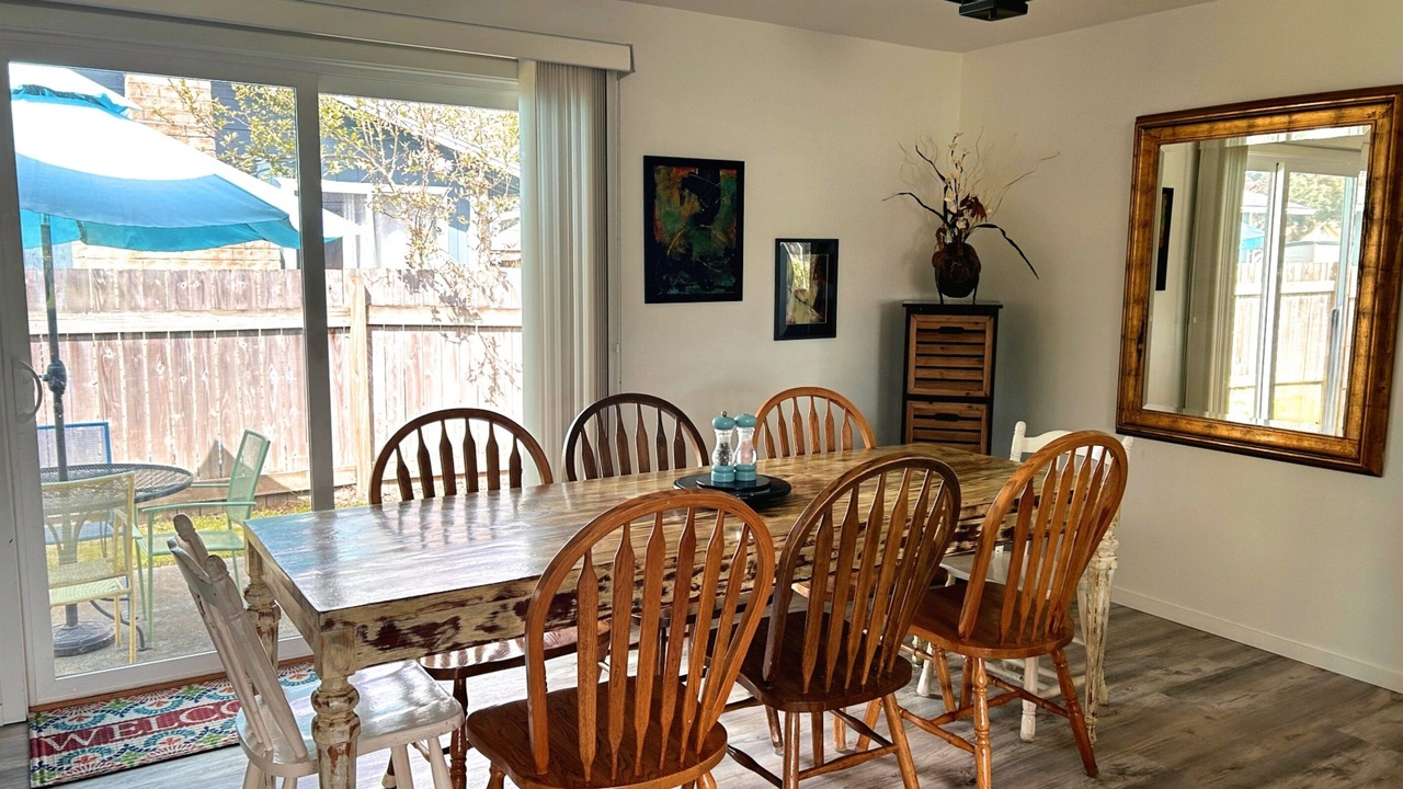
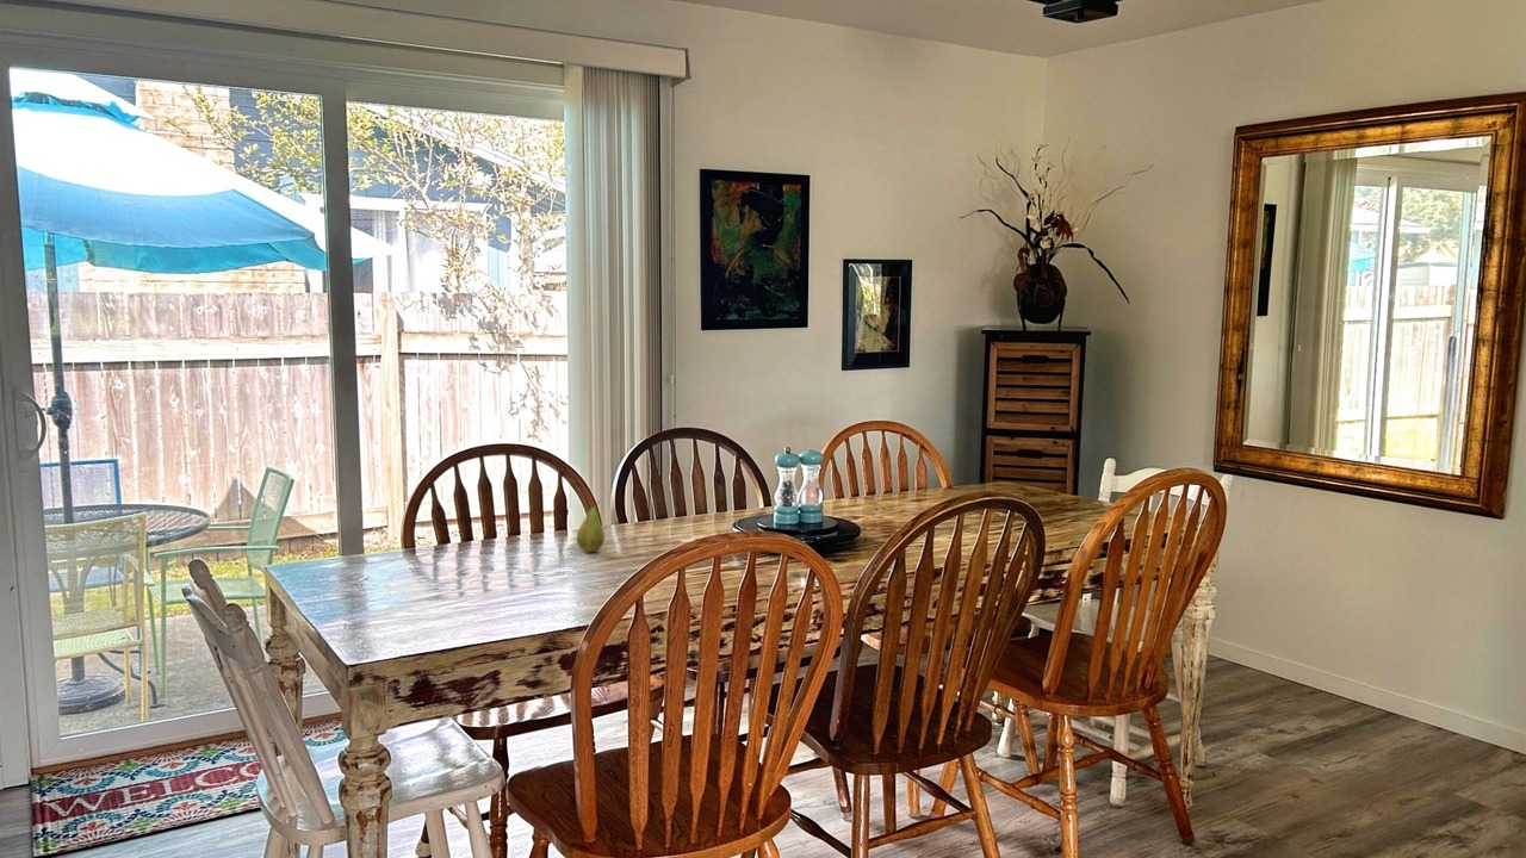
+ fruit (590, 526)
